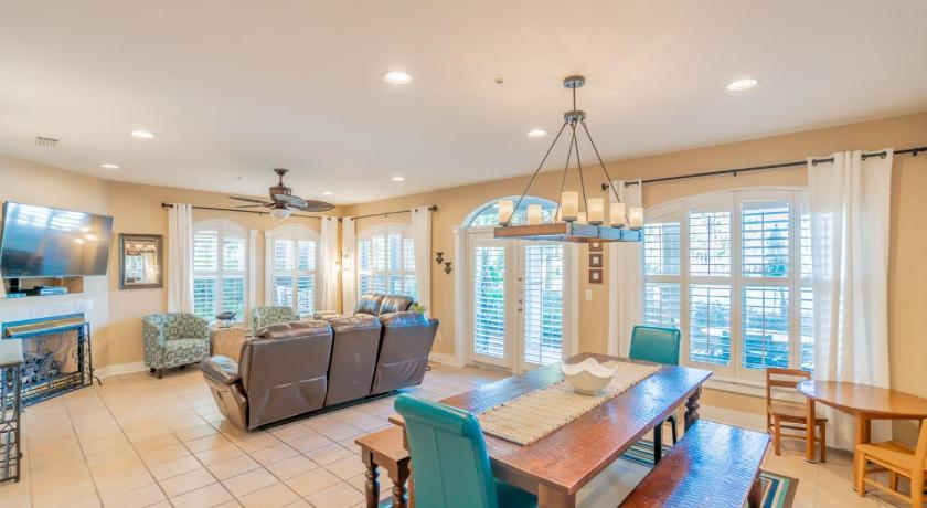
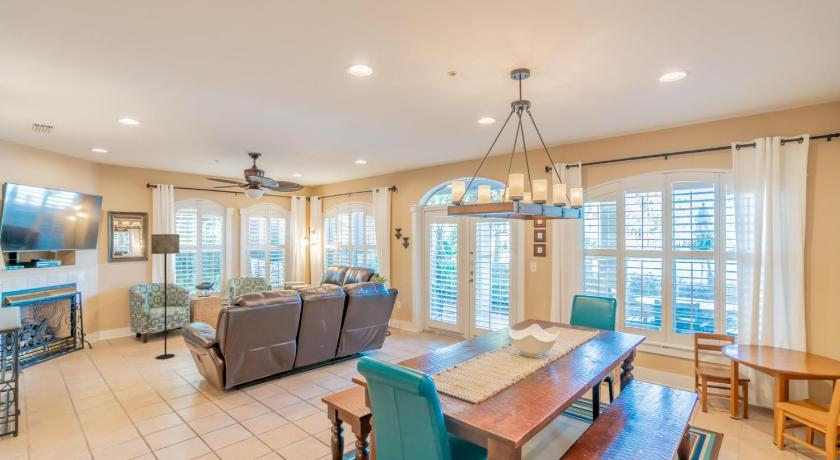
+ floor lamp (165, 295)
